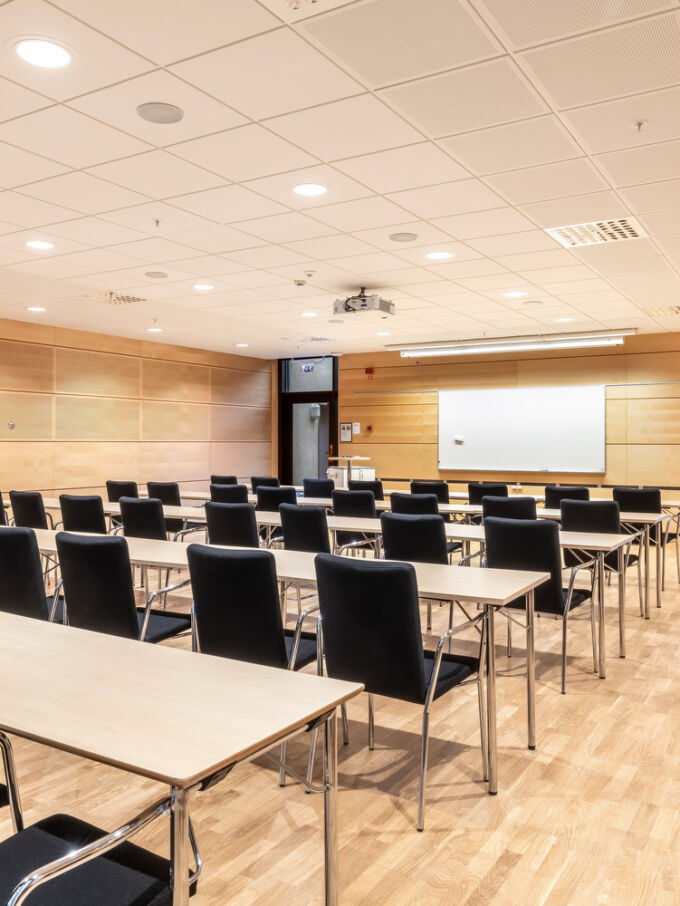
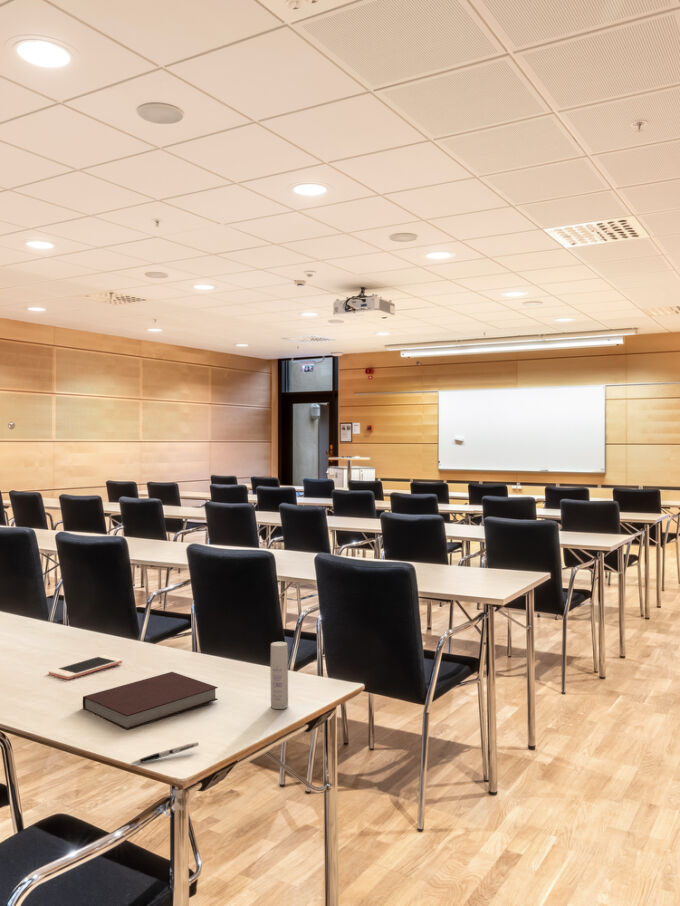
+ pen (165, 753)
+ cell phone (86, 666)
+ bottle (279, 674)
+ notebook (151, 698)
